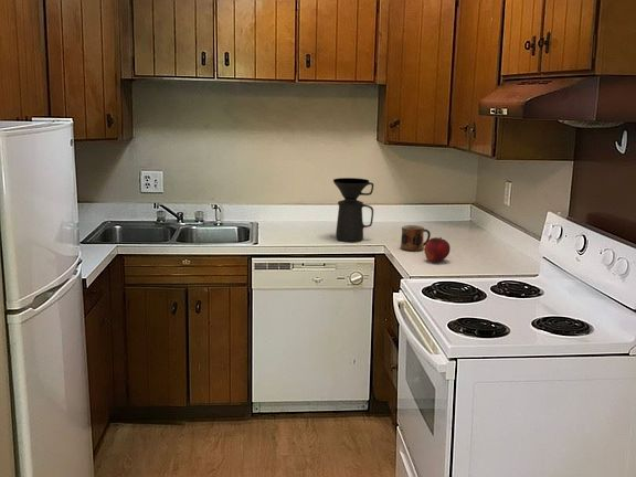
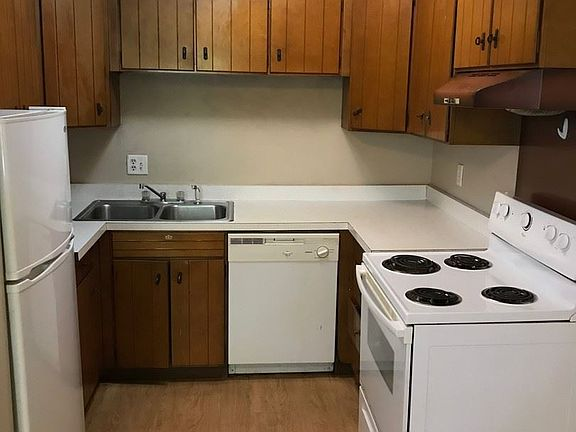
- fruit (437, 248)
- coffee maker (350, 210)
- mug (414, 237)
